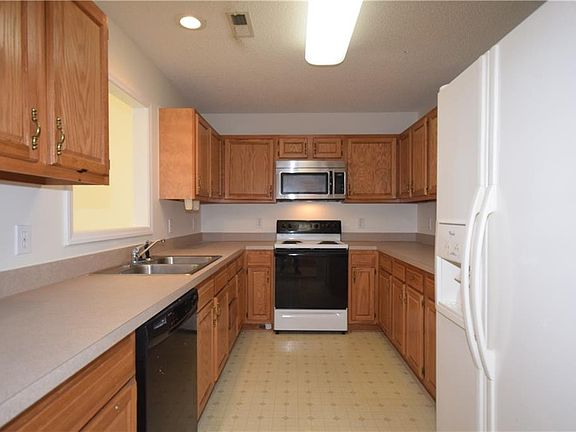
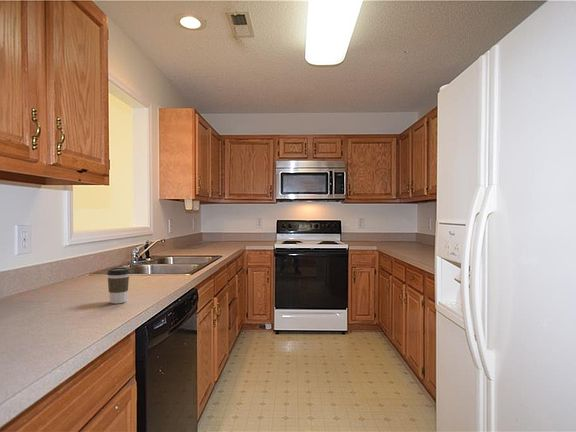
+ coffee cup (118, 285)
